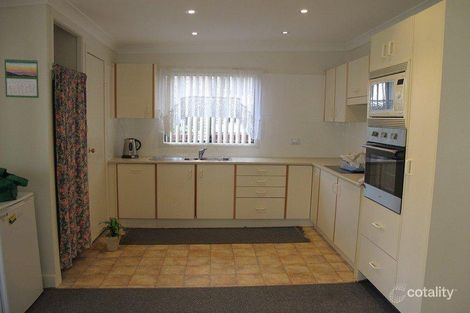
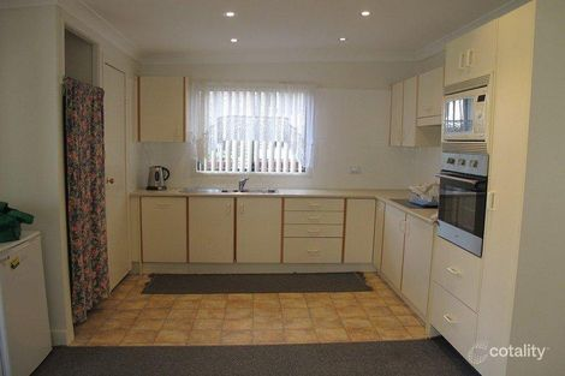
- potted plant (112, 235)
- calendar (22, 77)
